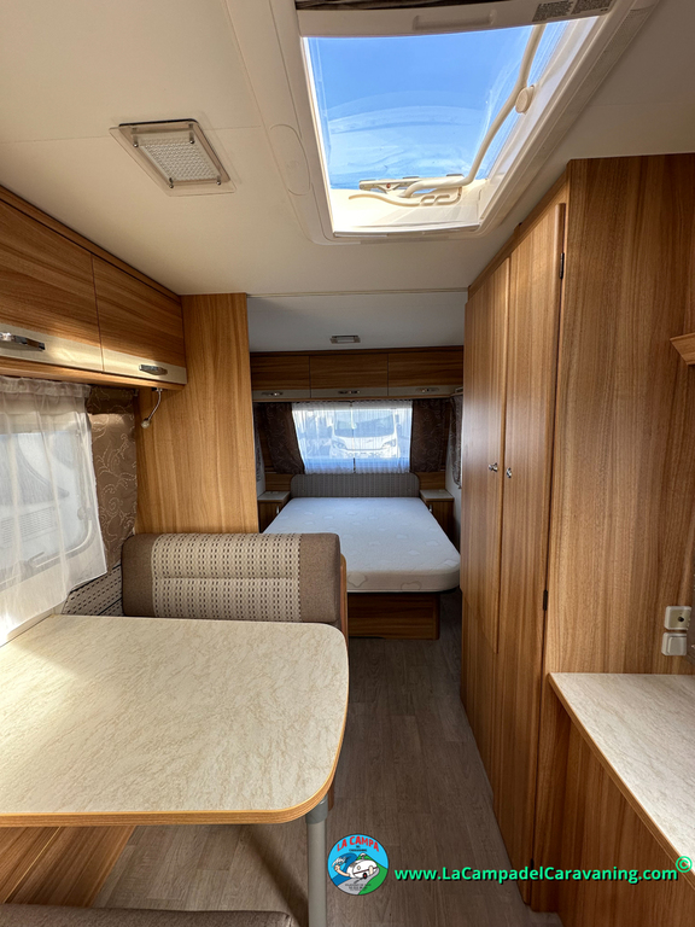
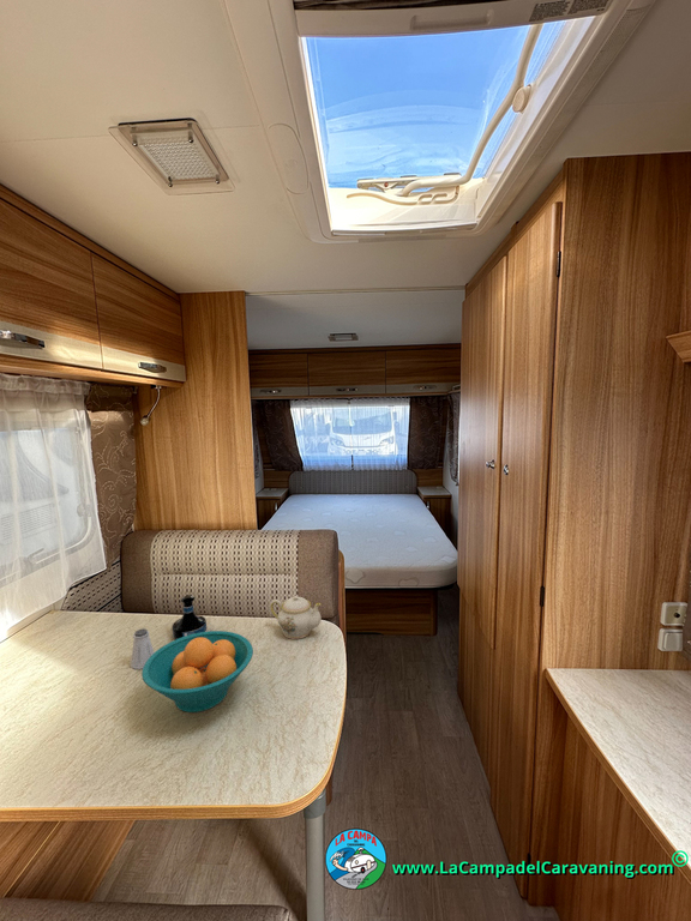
+ teapot (295, 614)
+ fruit bowl (200, 668)
+ tequila bottle (188, 615)
+ saltshaker (142, 646)
